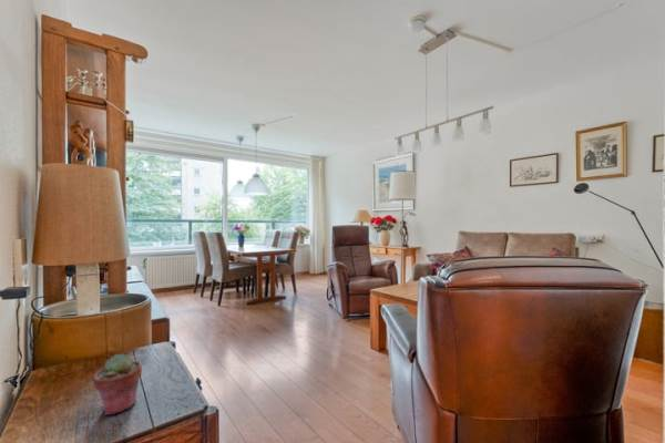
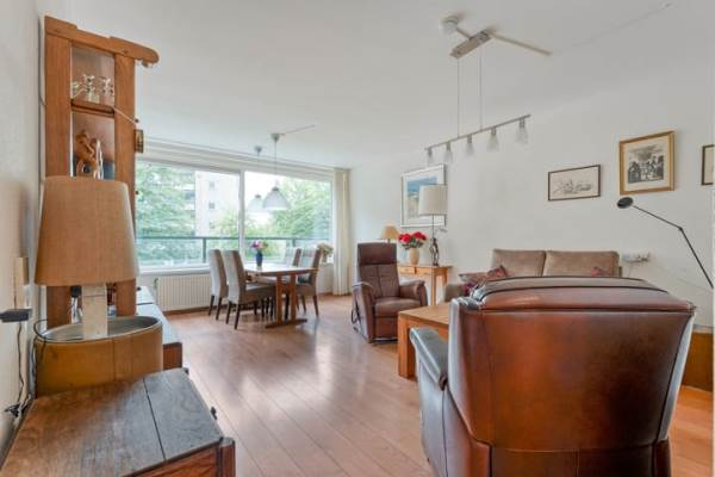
- potted succulent (119, 380)
